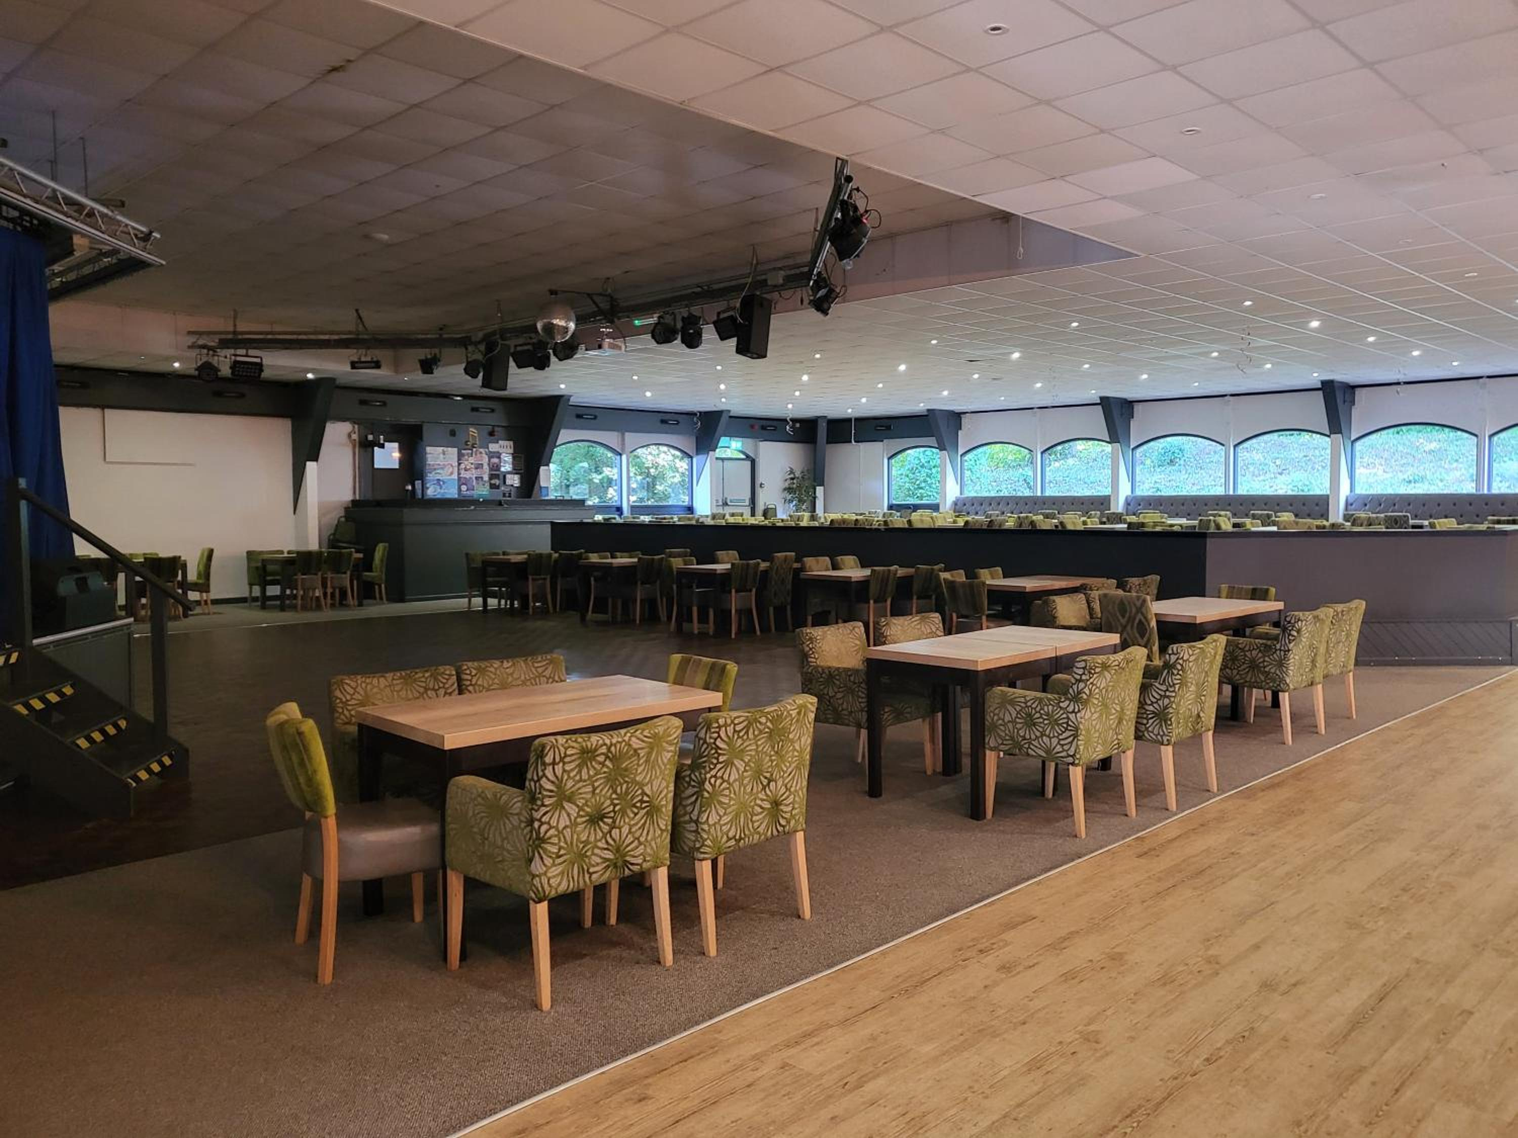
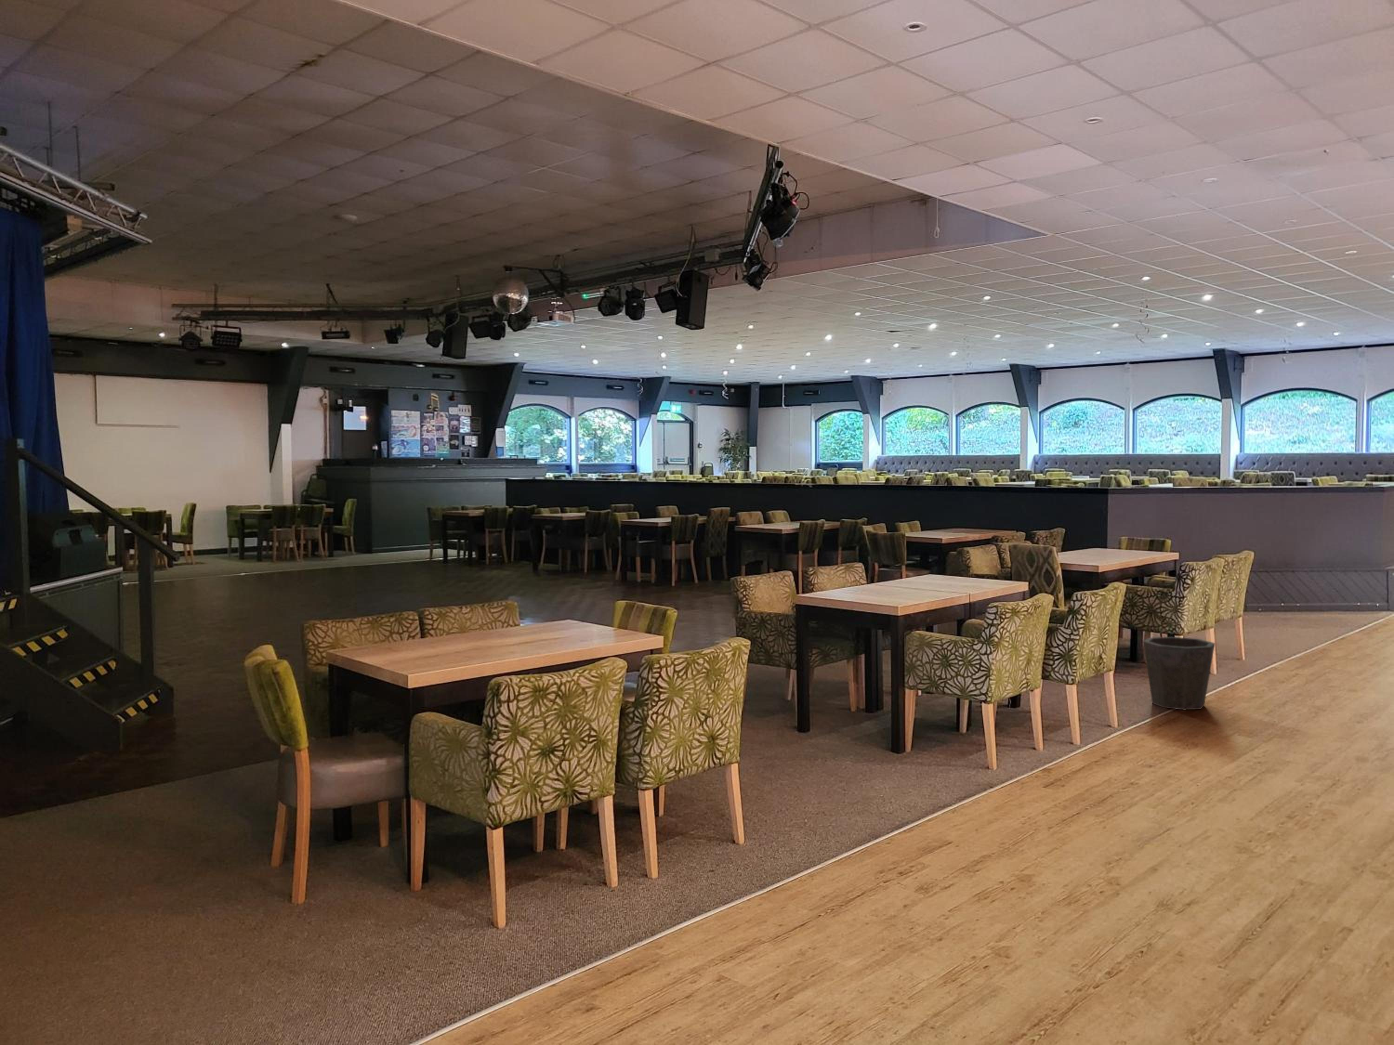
+ waste bin (1179, 673)
